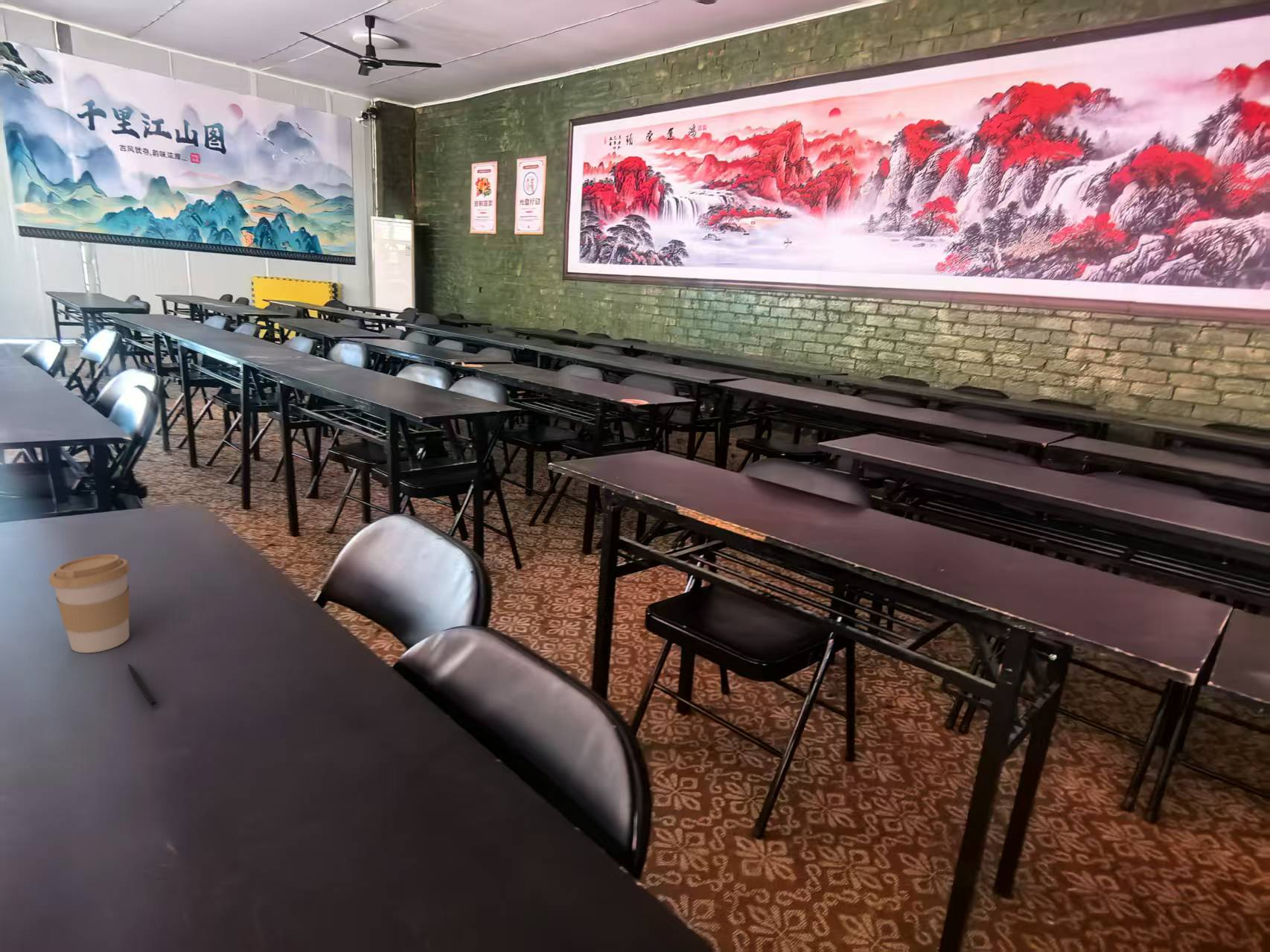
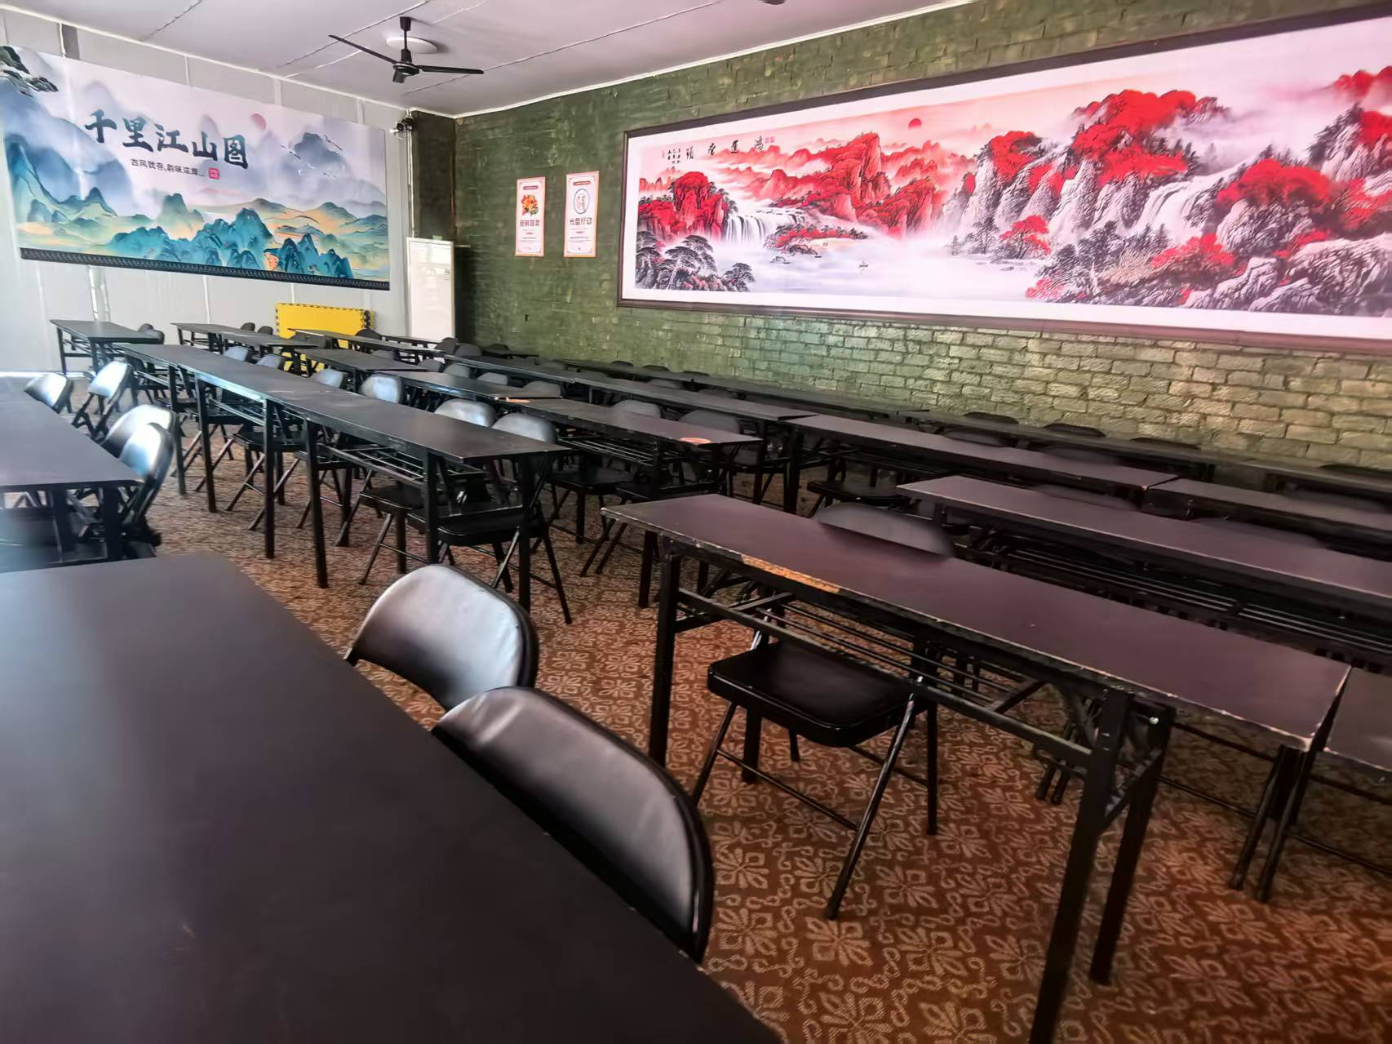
- pen (141, 681)
- coffee cup (95, 601)
